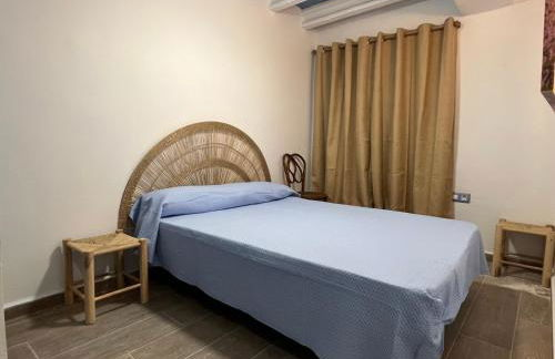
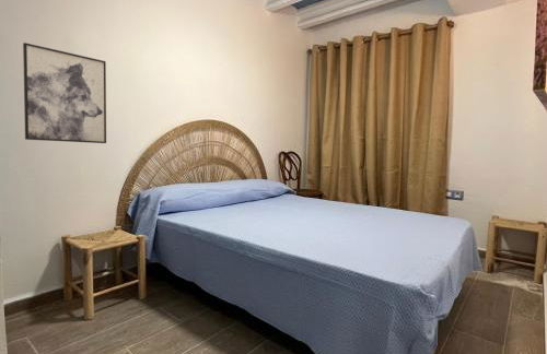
+ wall art (68, 97)
